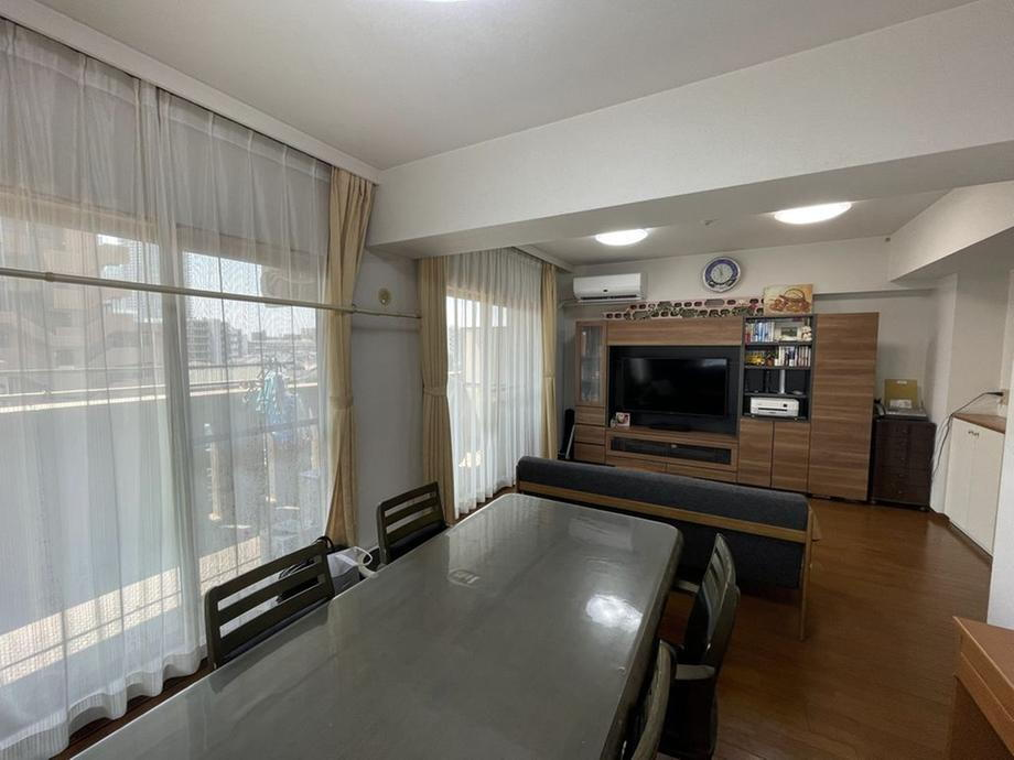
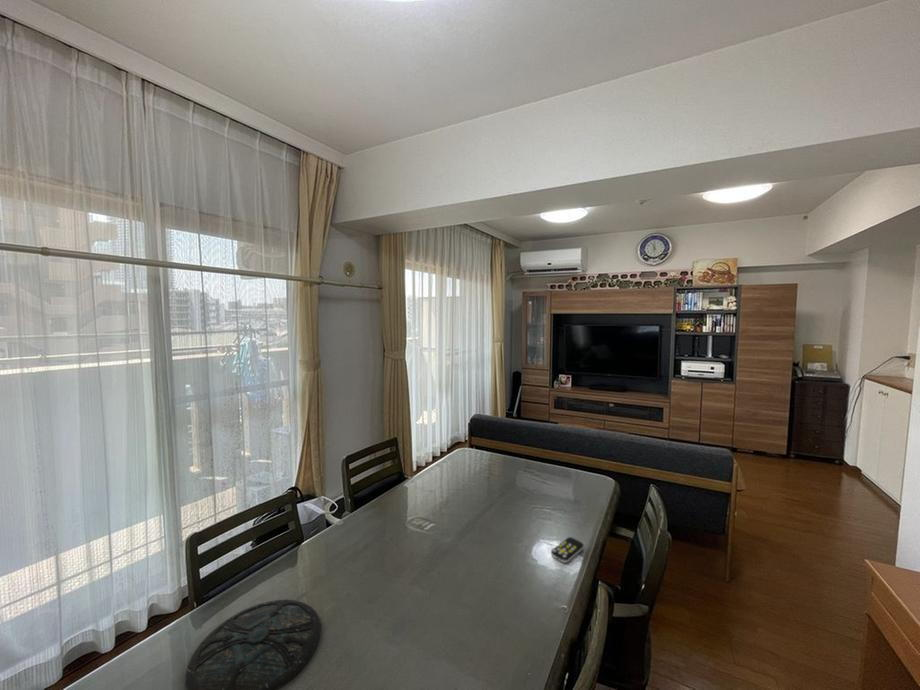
+ plate (258, 639)
+ remote control (567, 549)
